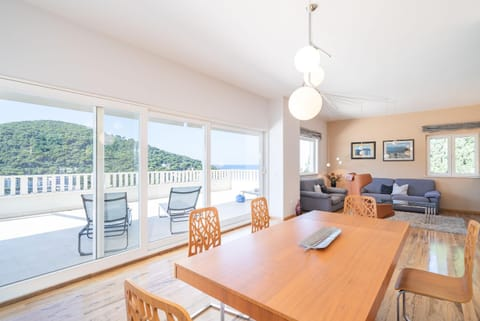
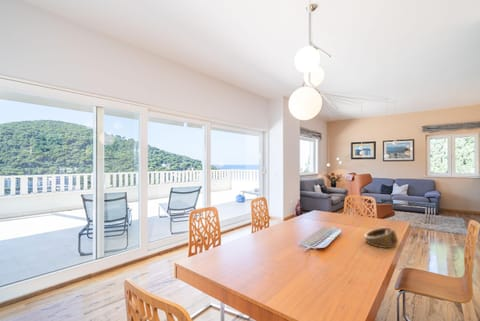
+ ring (380, 235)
